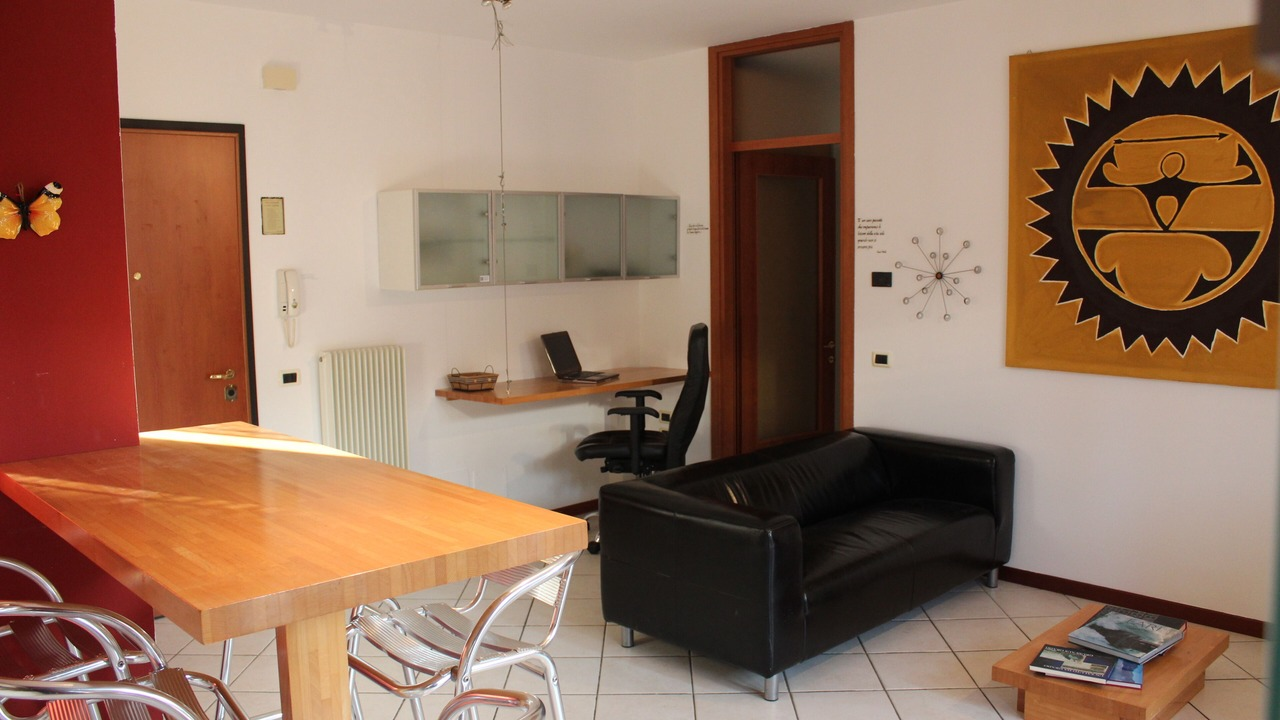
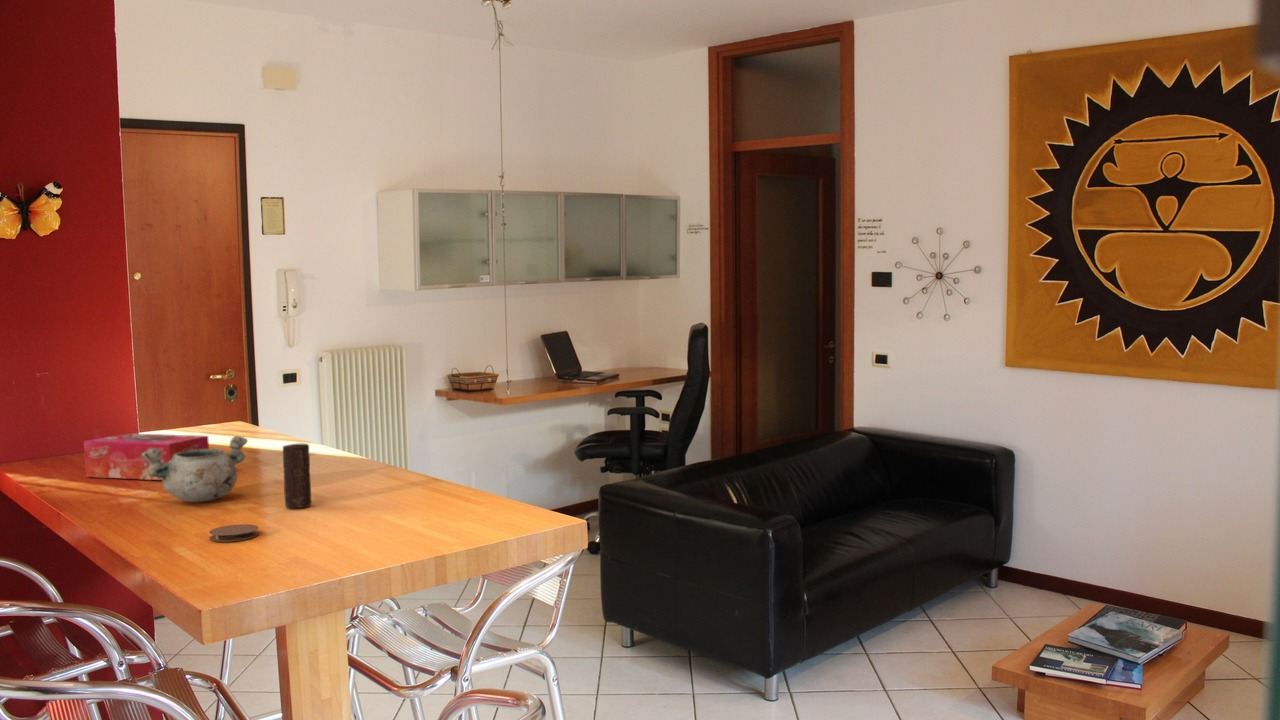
+ candle (297, 475)
+ coaster (234, 532)
+ decorative bowl (197, 470)
+ tissue box (146, 460)
